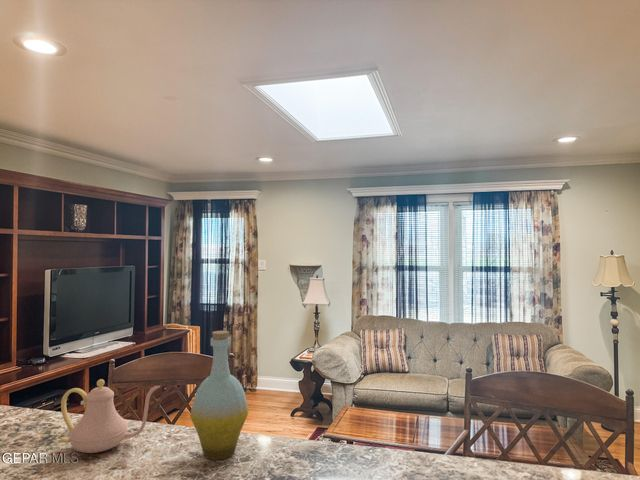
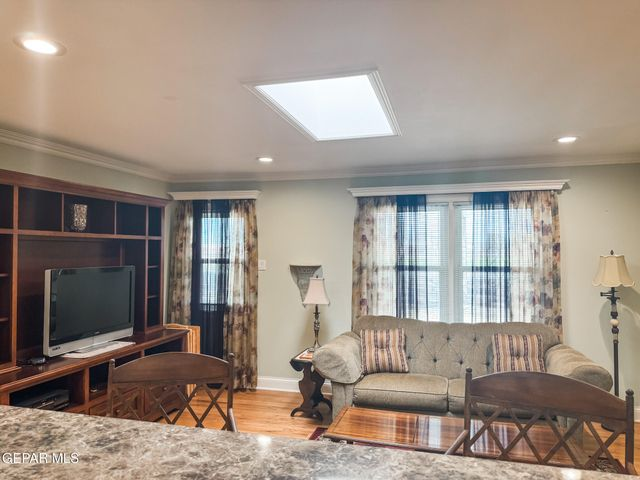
- teapot (111, 412)
- bottle (220, 392)
